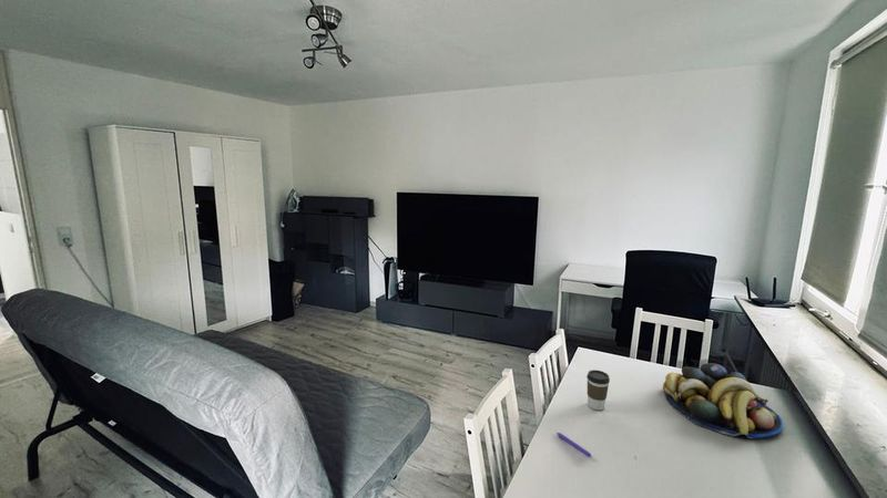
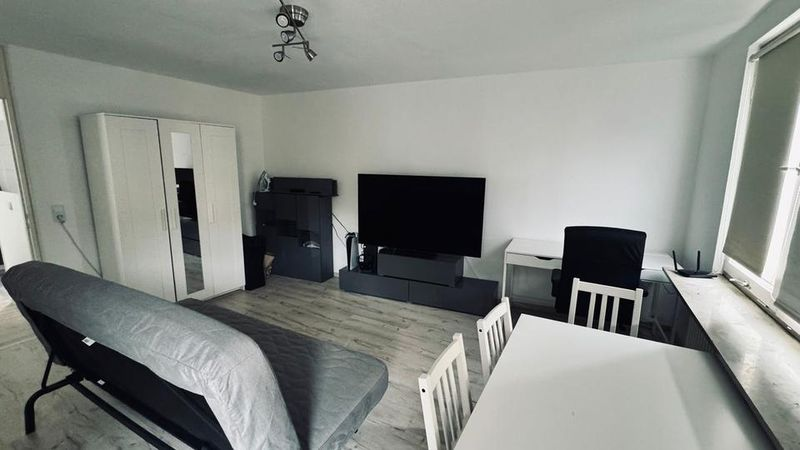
- fruit bowl (722, 391)
- coffee cup (597, 390)
- pen (572, 443)
